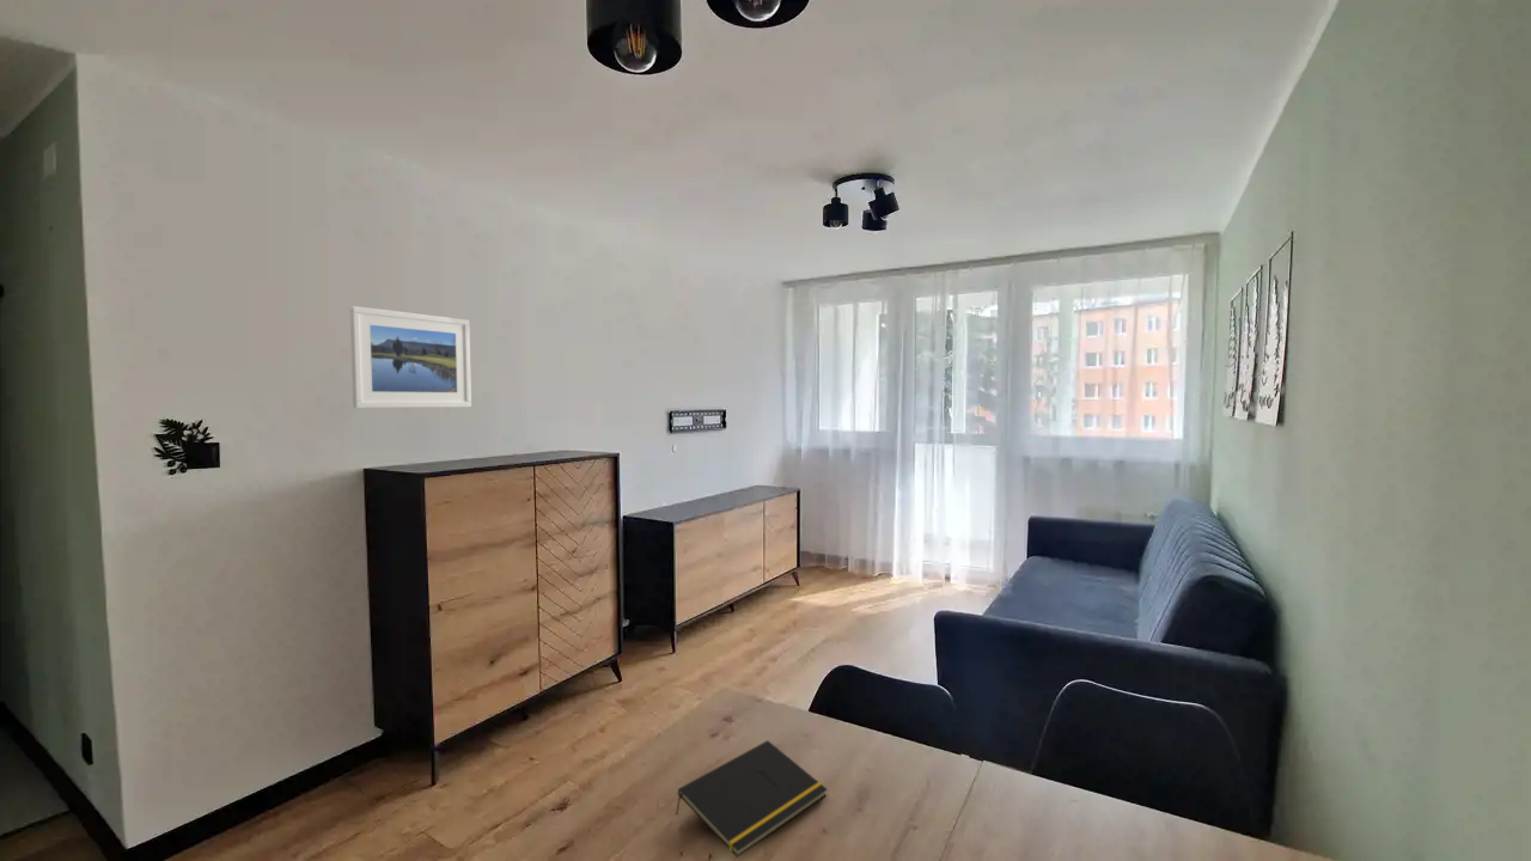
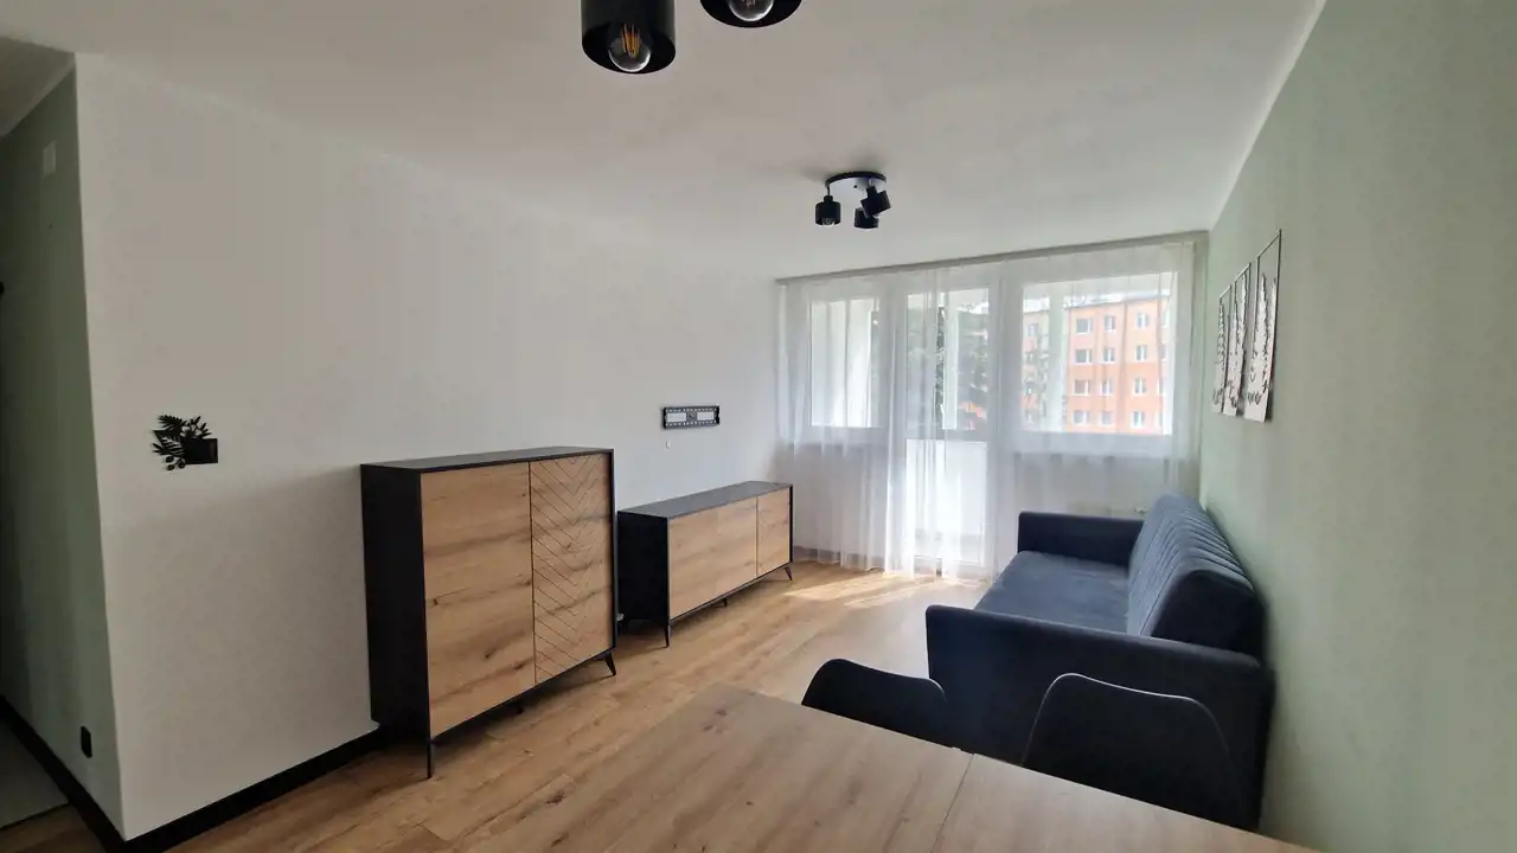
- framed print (415, 360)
- notepad (754, 792)
